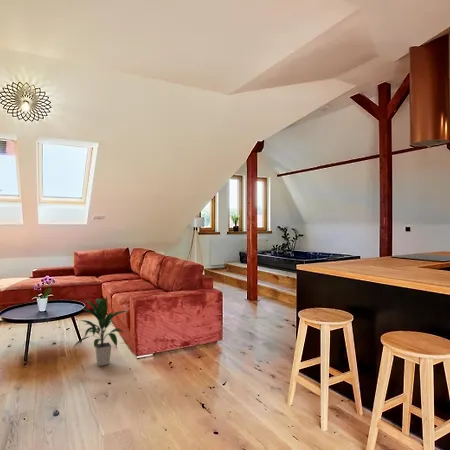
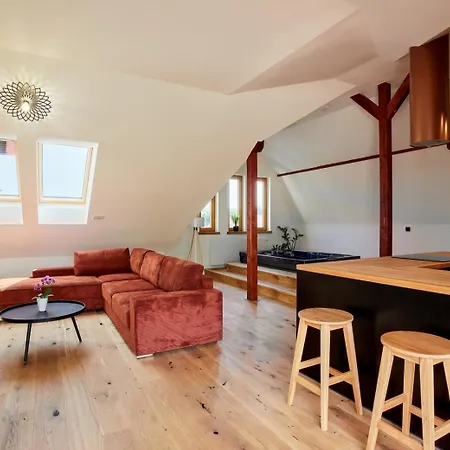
- indoor plant (101, 329)
